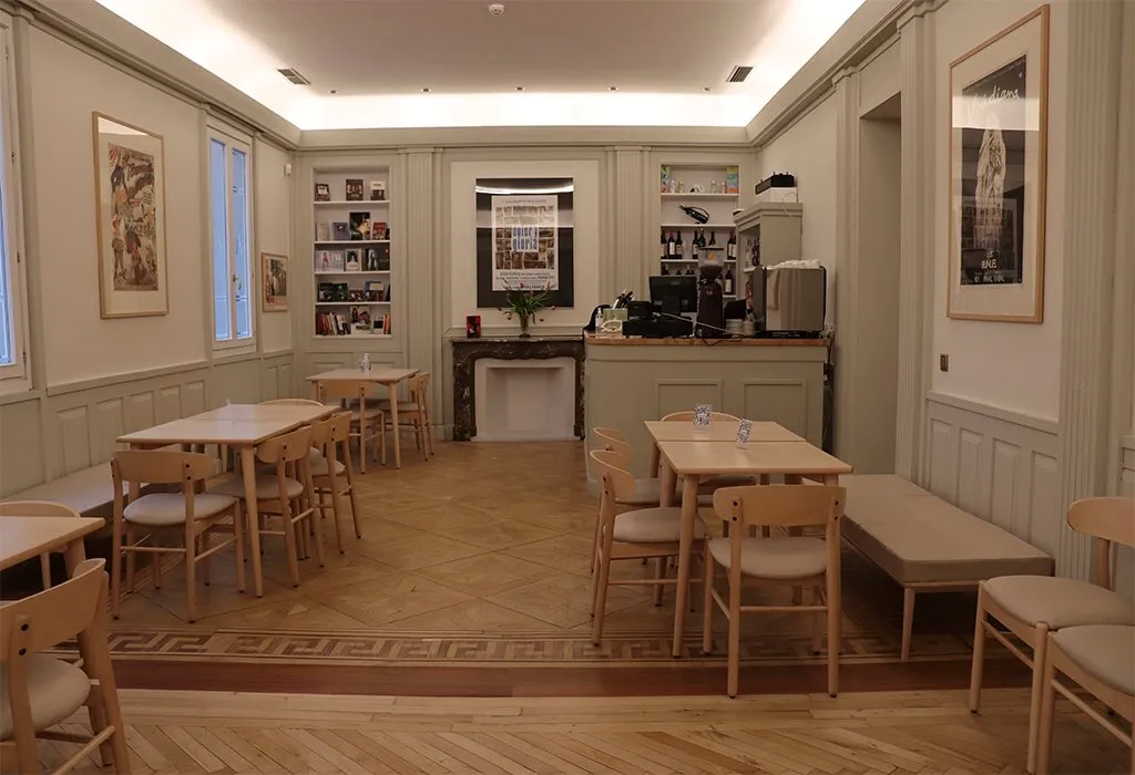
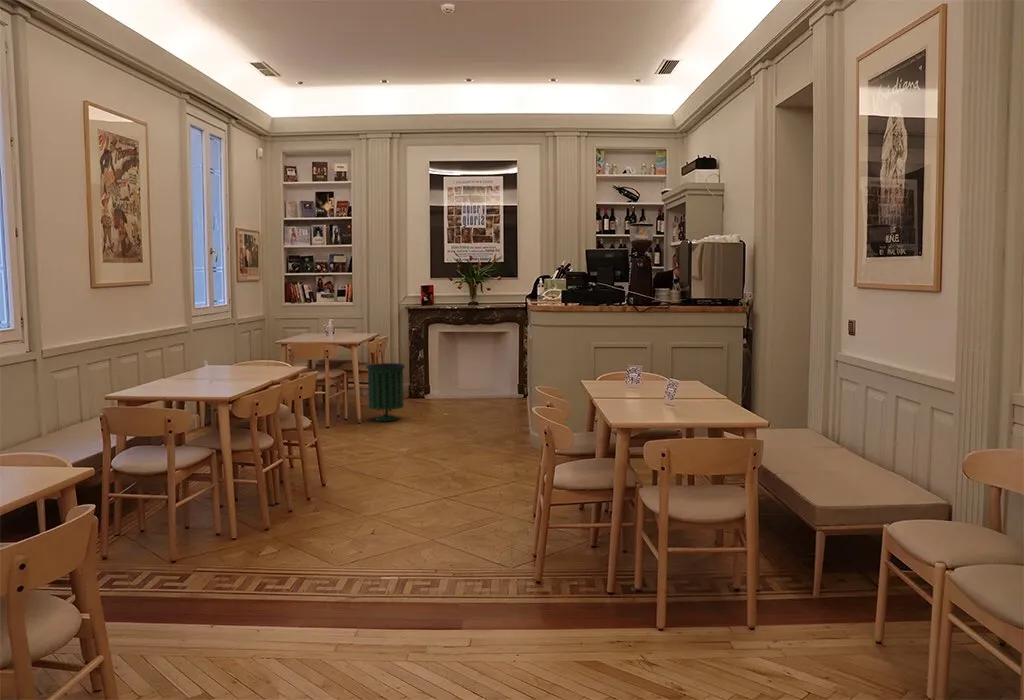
+ trash can (385, 392)
